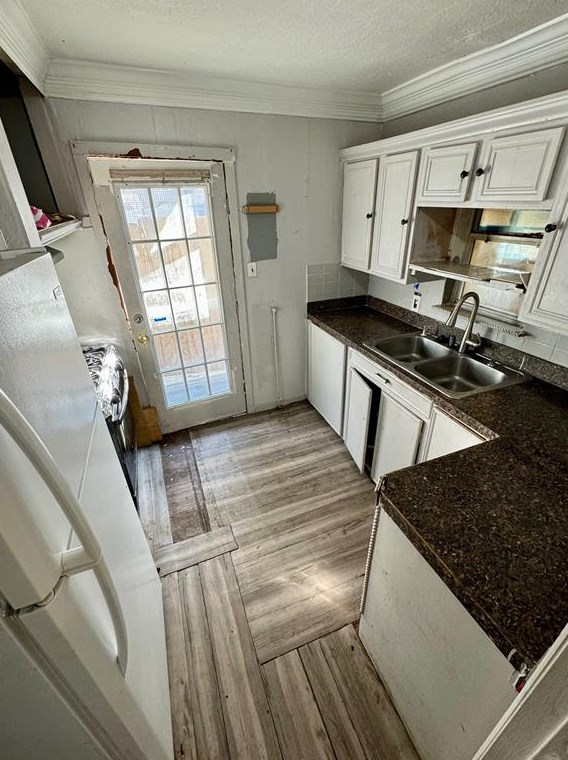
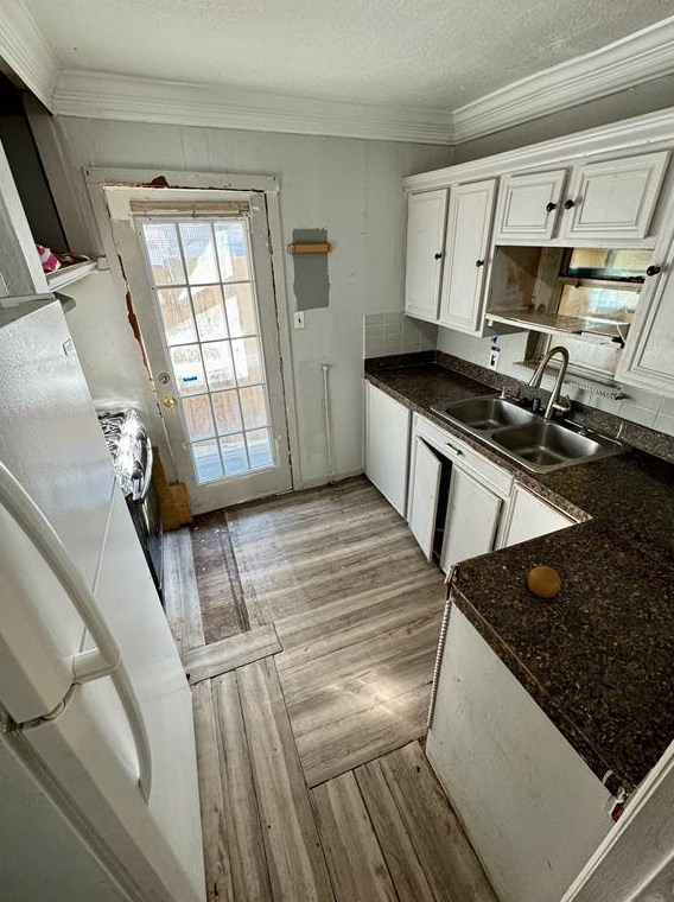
+ fruit (543, 580)
